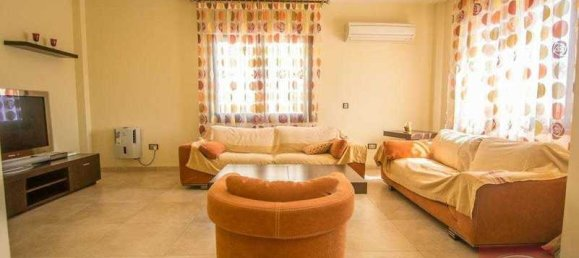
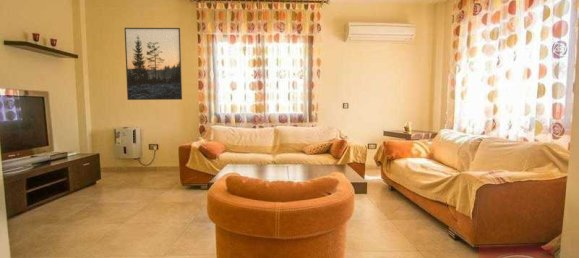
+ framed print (153, 64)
